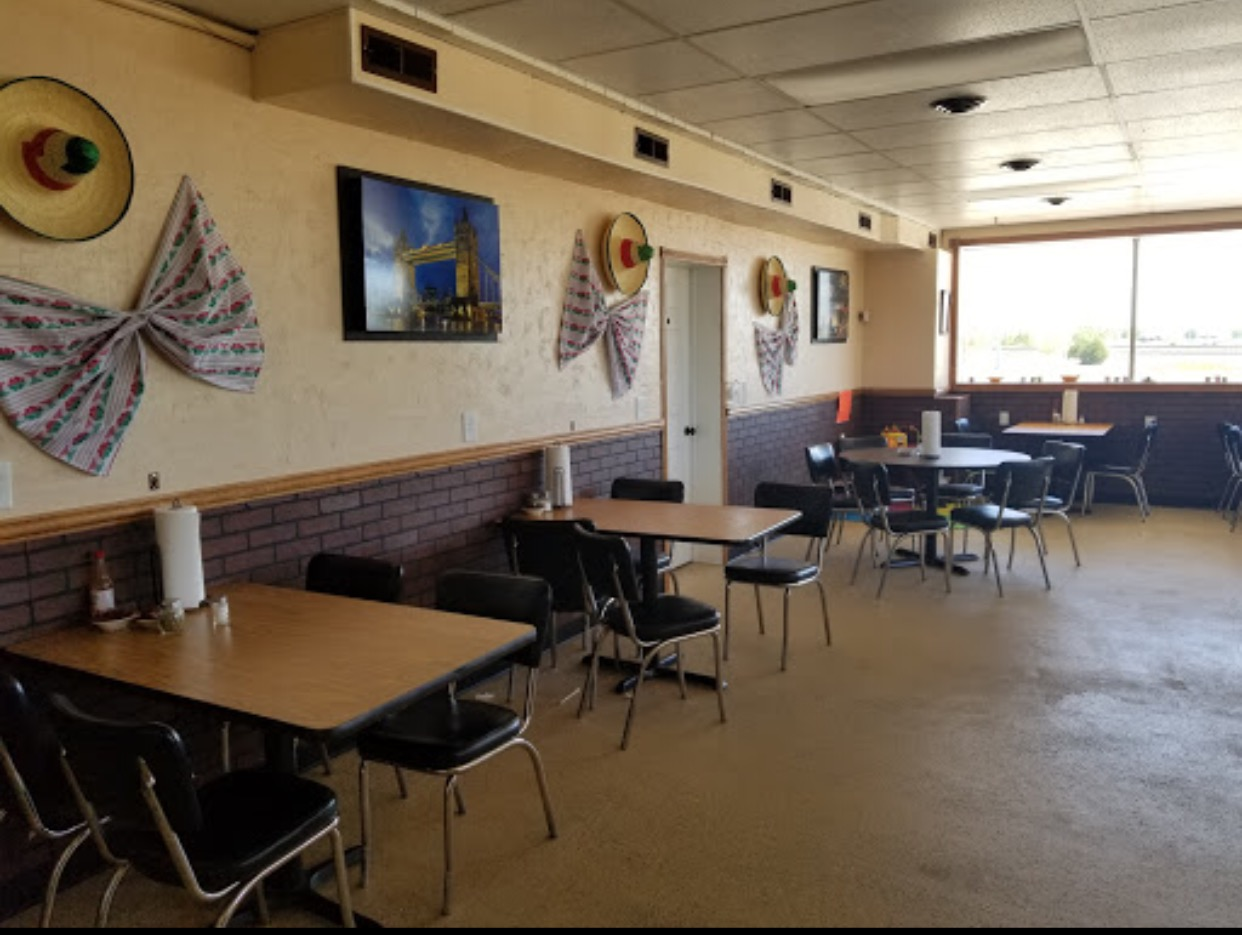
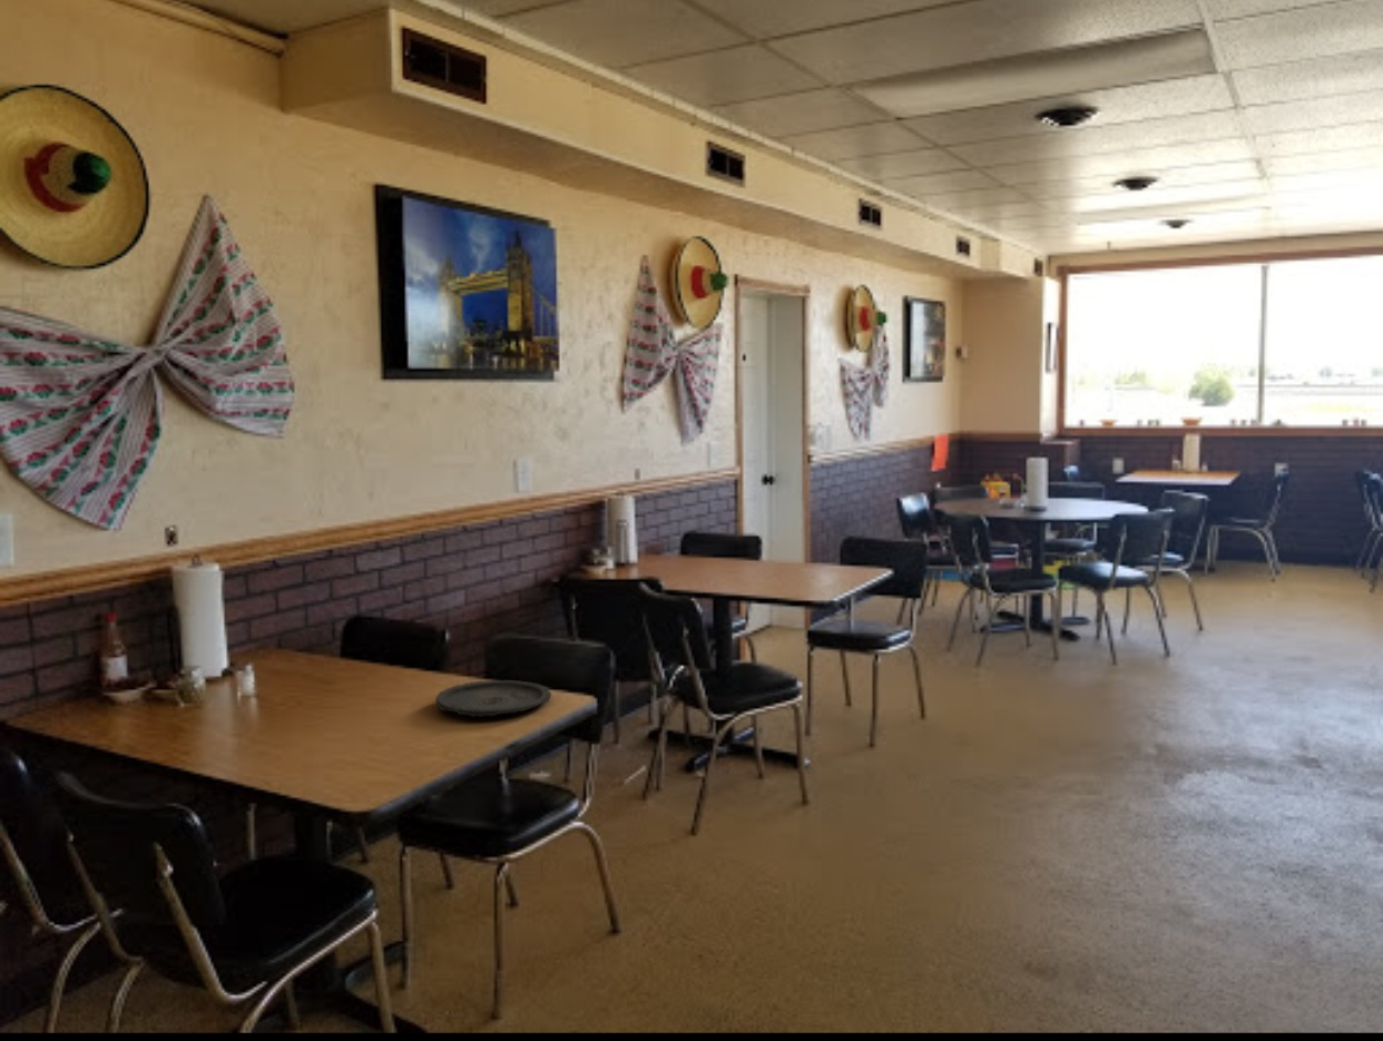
+ plate (493, 698)
